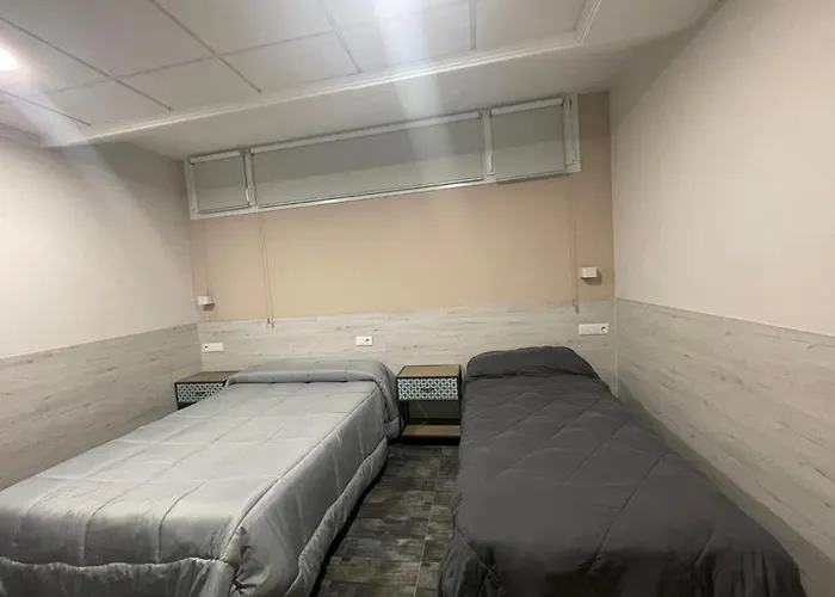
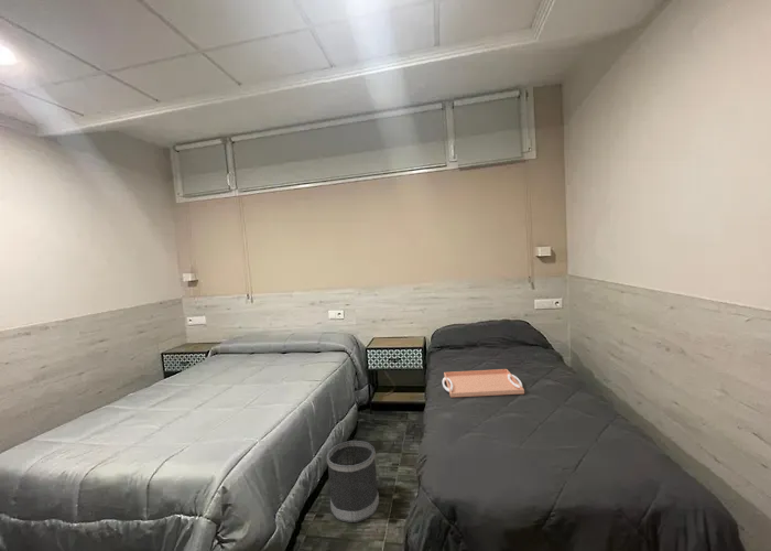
+ serving tray (480, 381)
+ wastebasket (352, 478)
